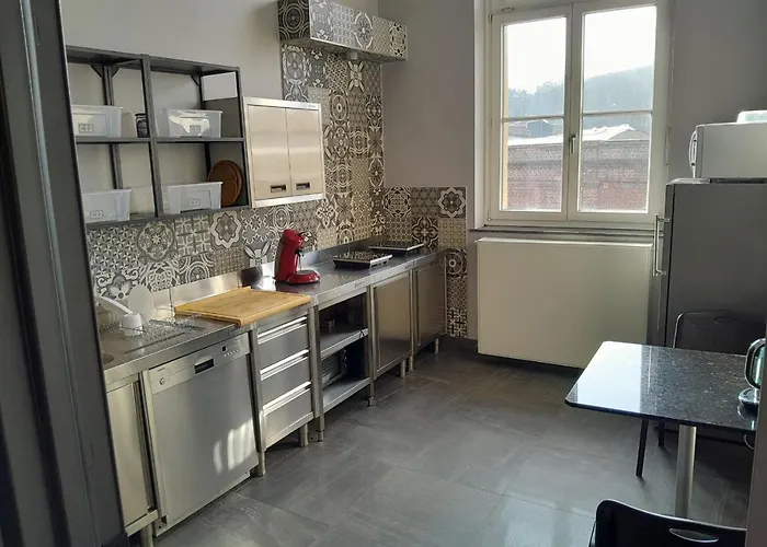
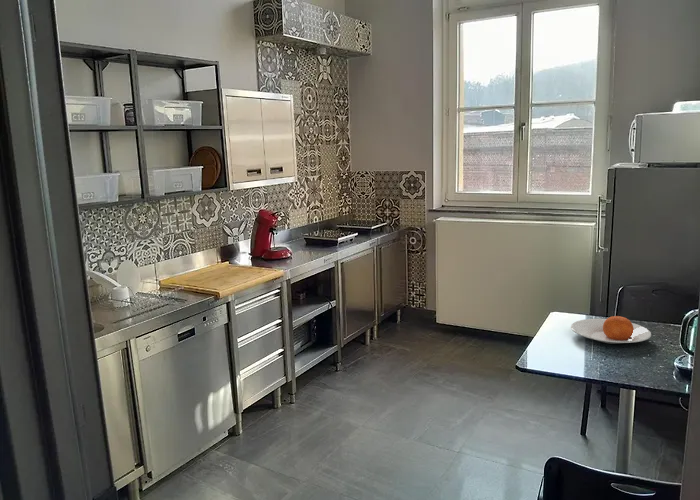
+ plate (610, 327)
